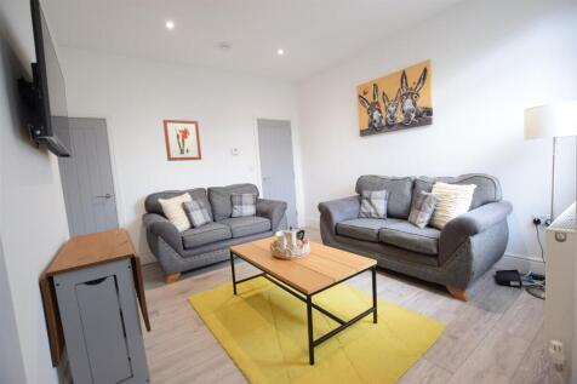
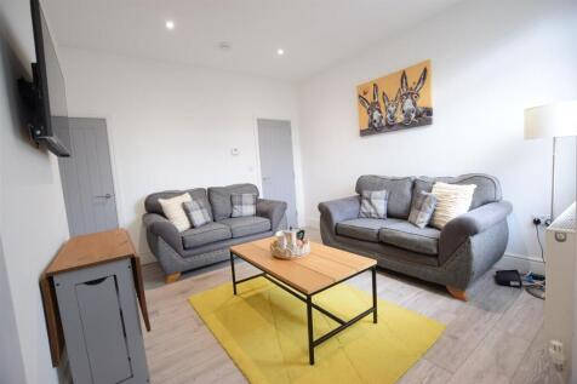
- wall art (183, 141)
